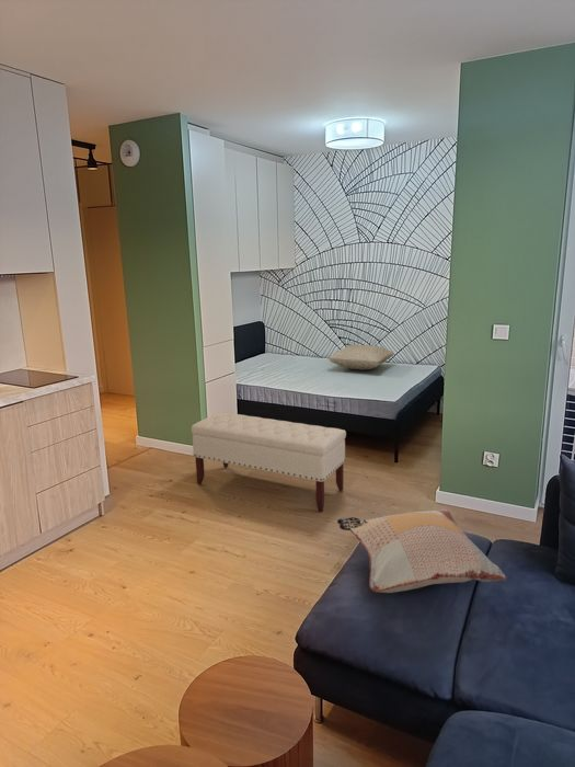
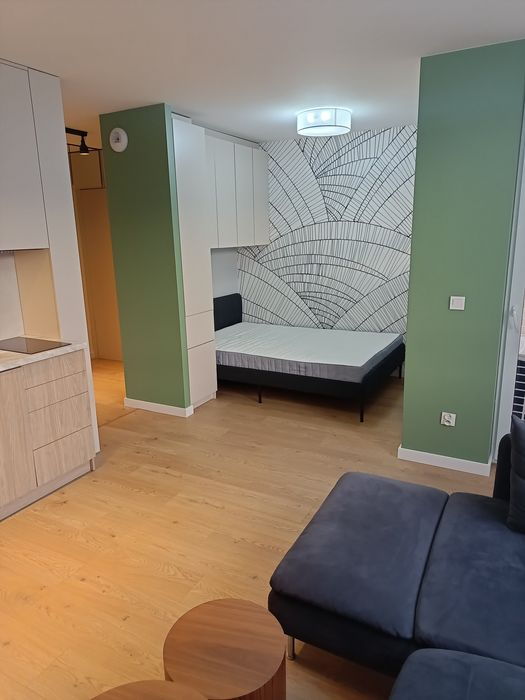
- pillow (360, 357)
- bench (267, 456)
- decorative pillow (413, 546)
